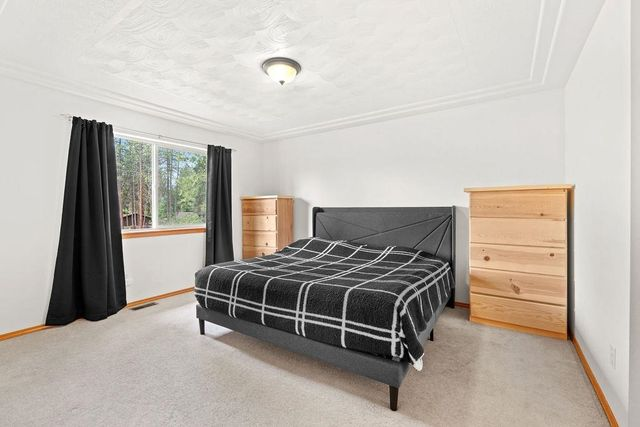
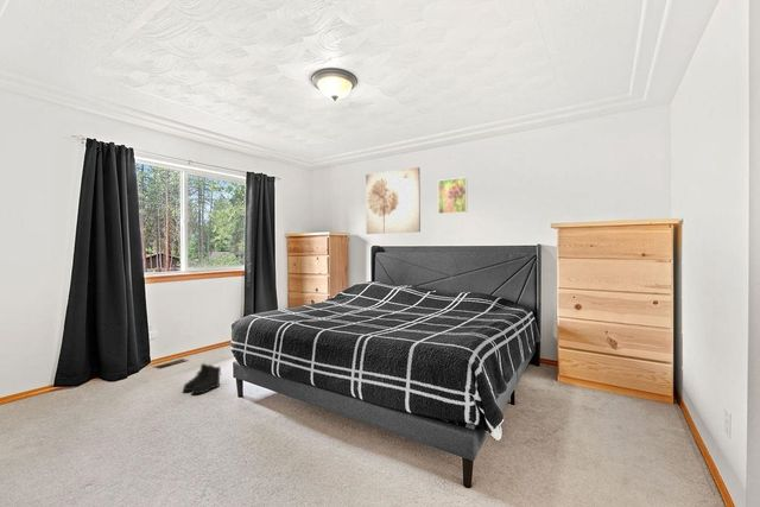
+ boots (202, 376)
+ wall art (392, 202)
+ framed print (451, 196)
